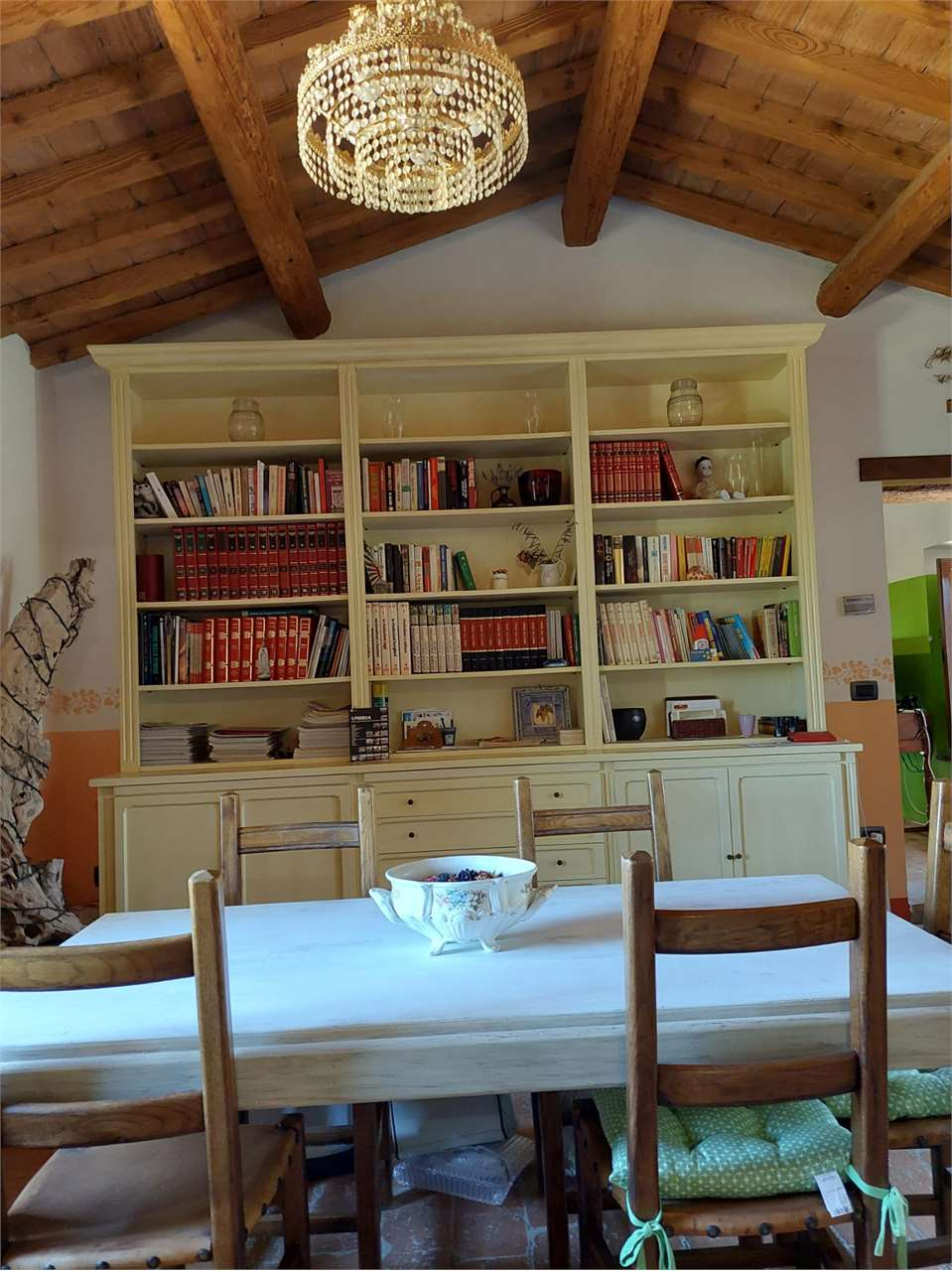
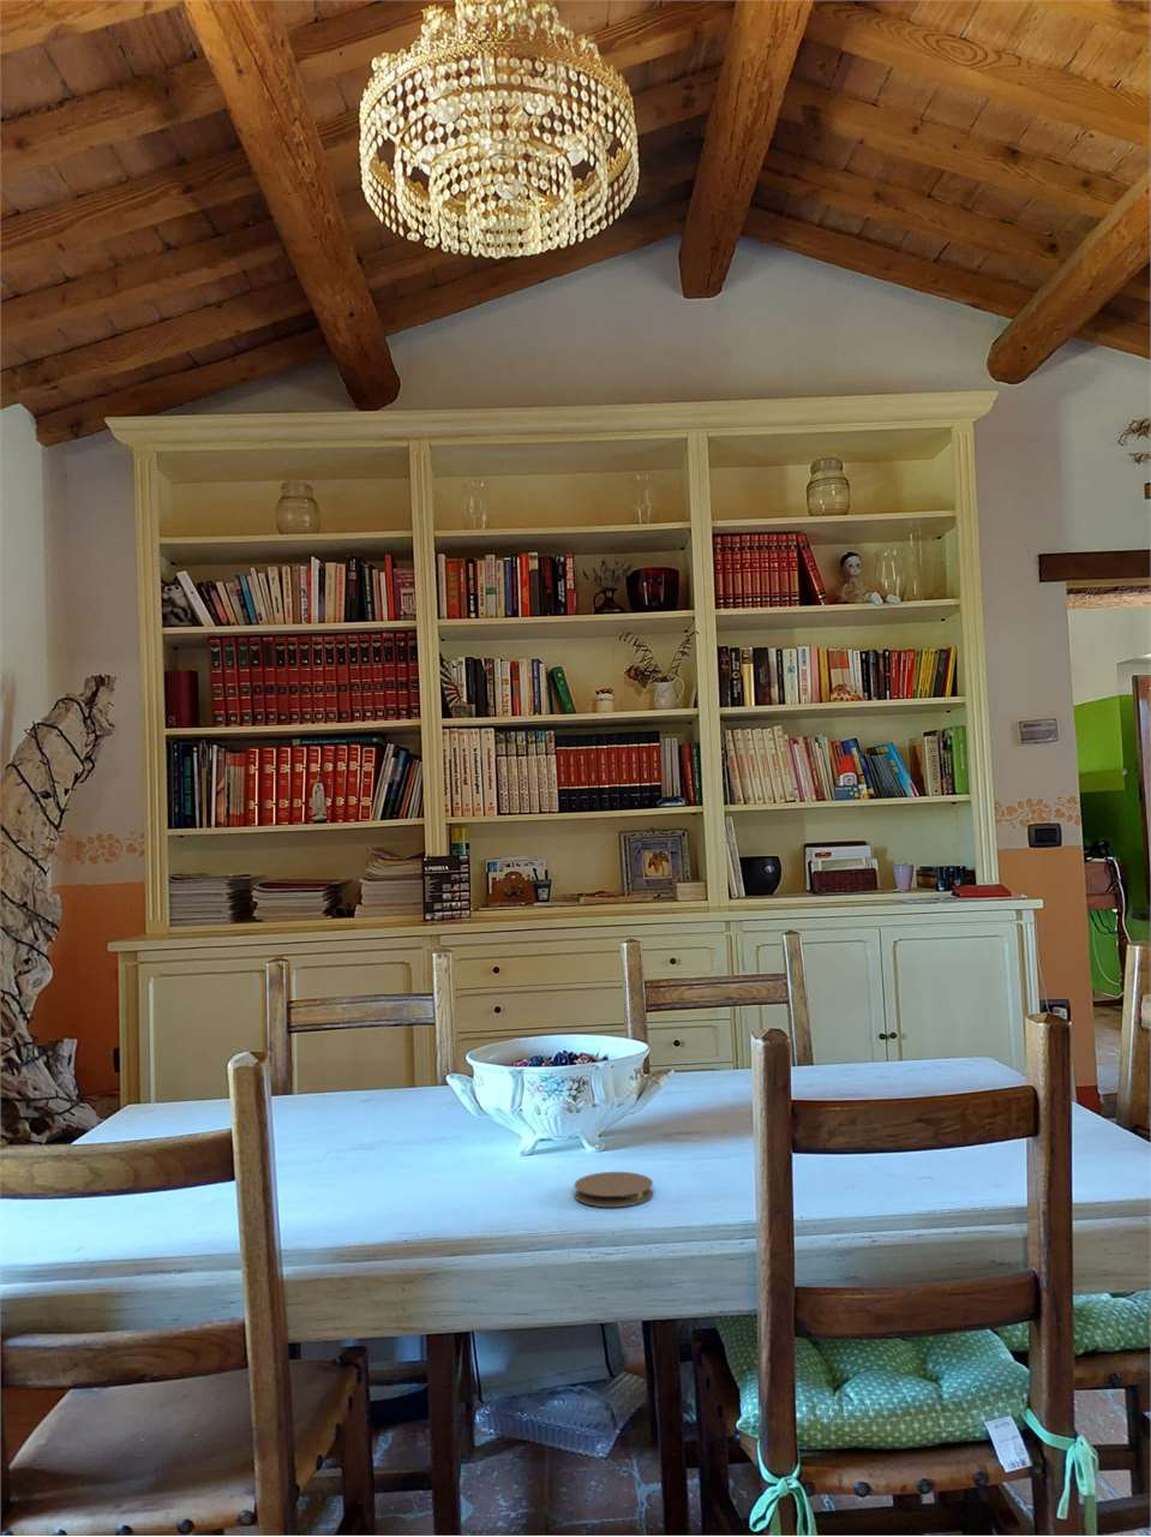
+ coaster (613, 1189)
